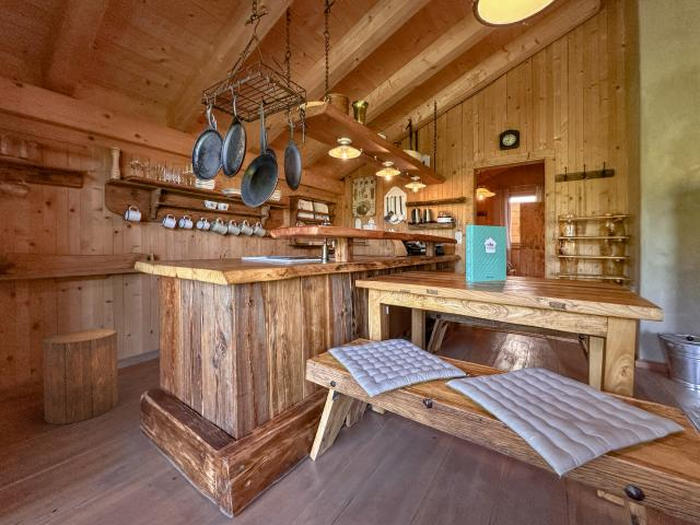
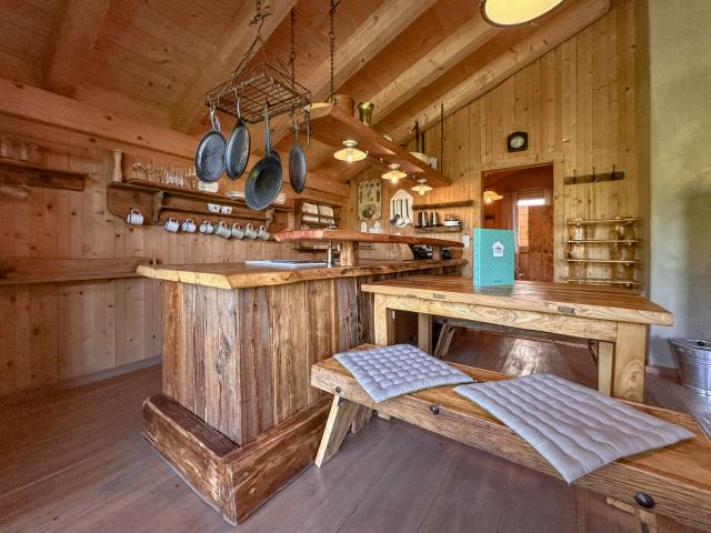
- stool (82, 372)
